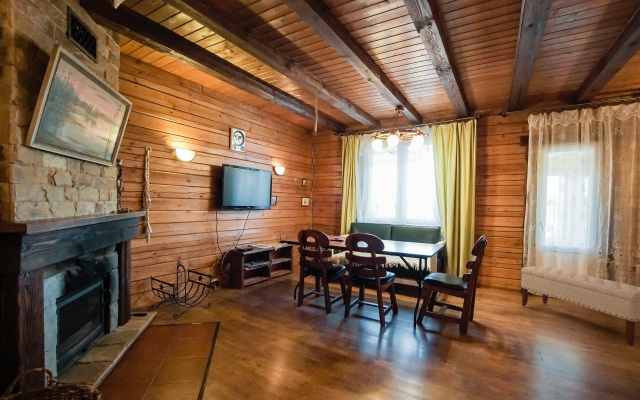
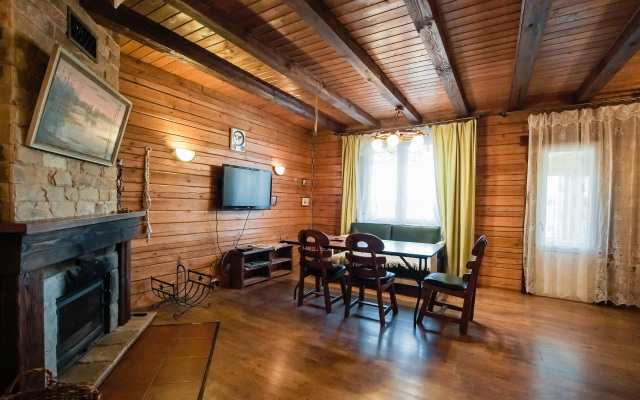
- bench (580, 298)
